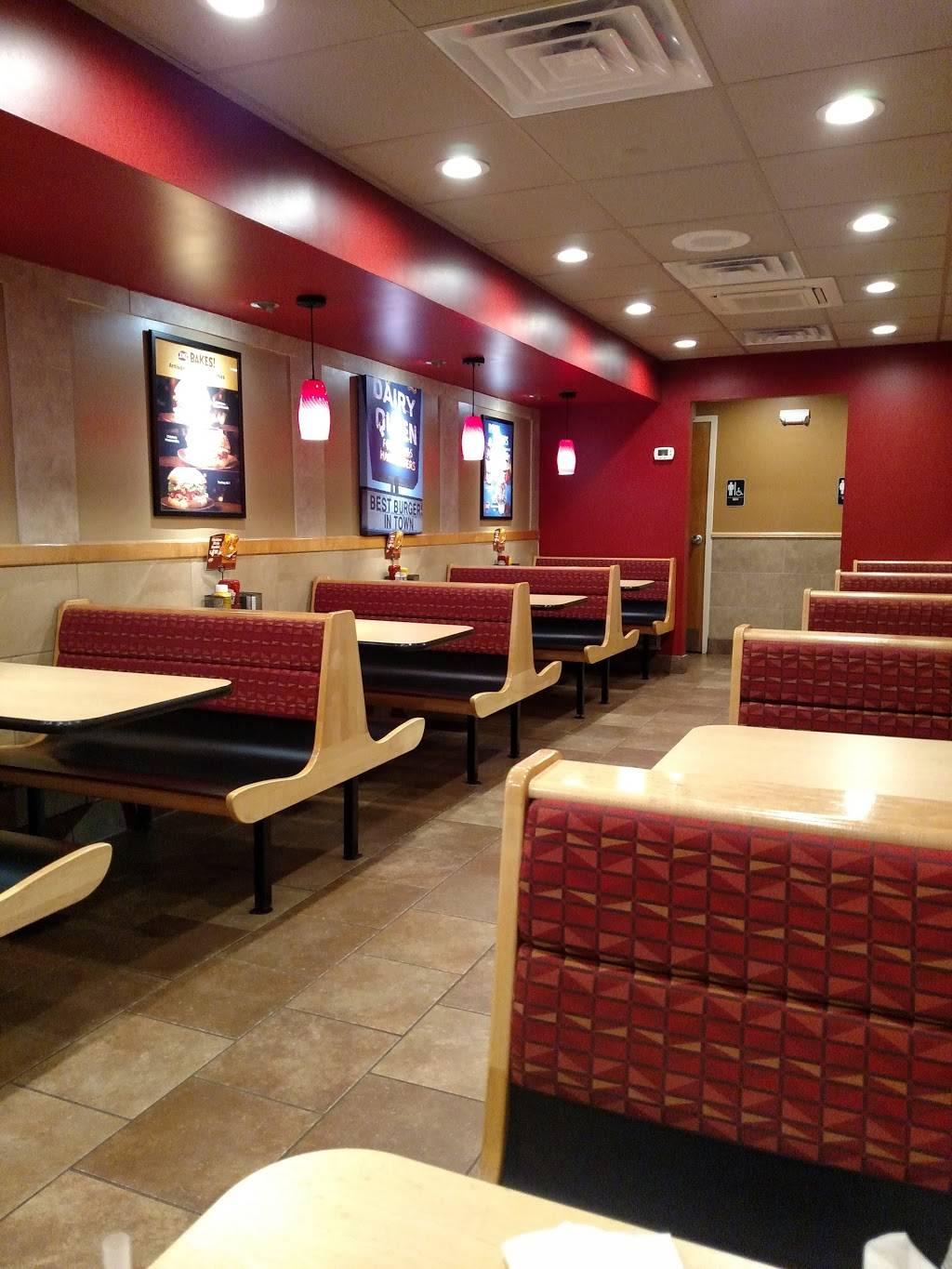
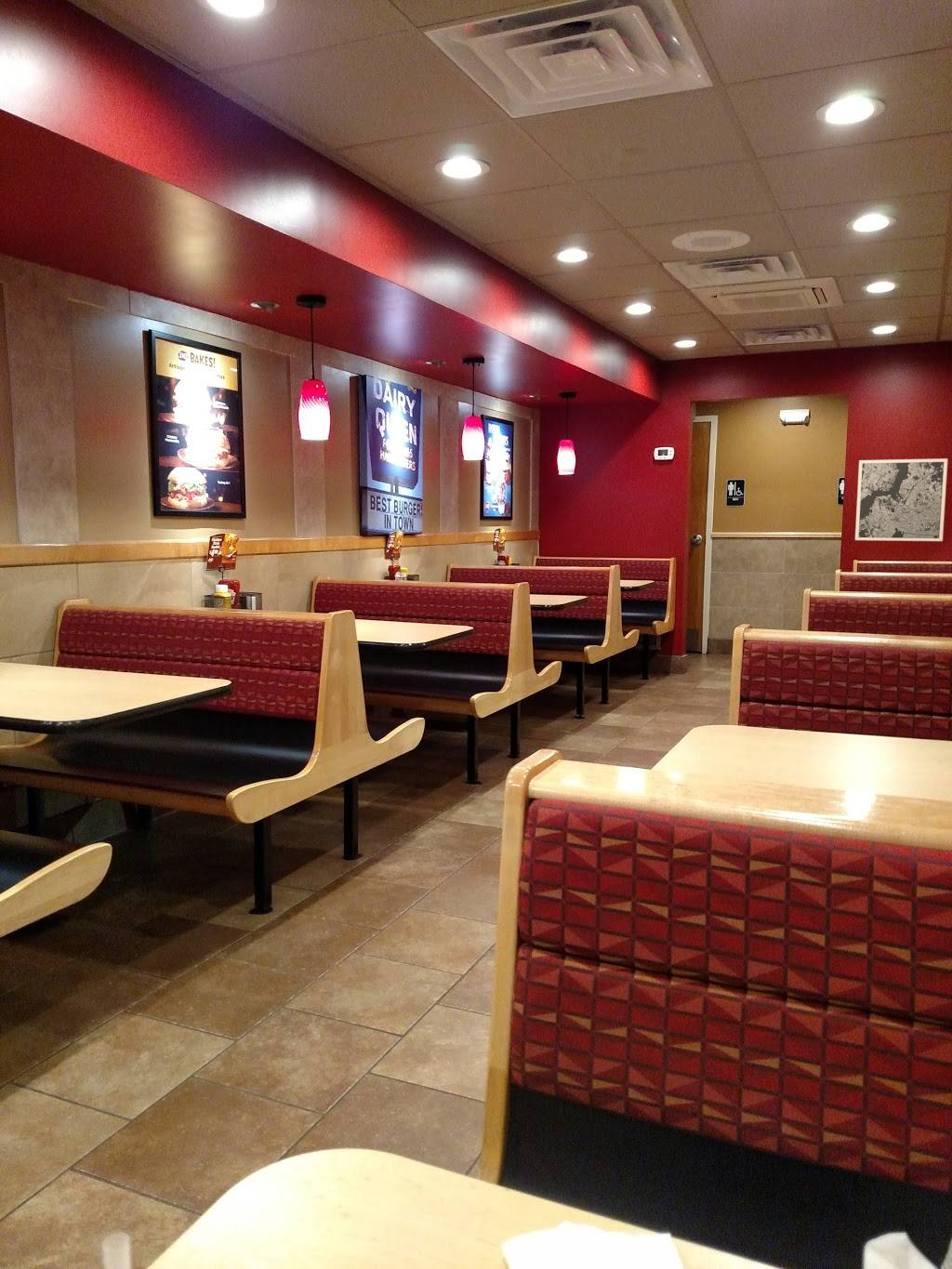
+ wall art (900, 500)
